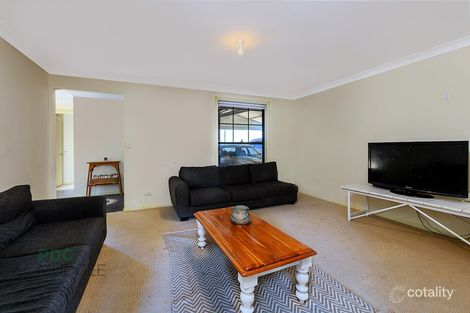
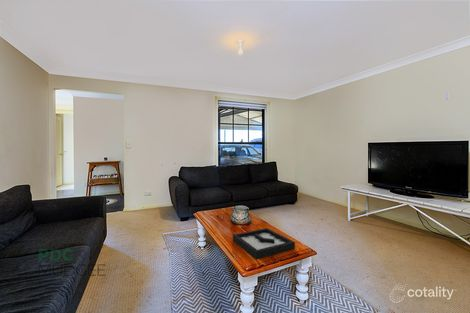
+ decorative tray (262, 241)
